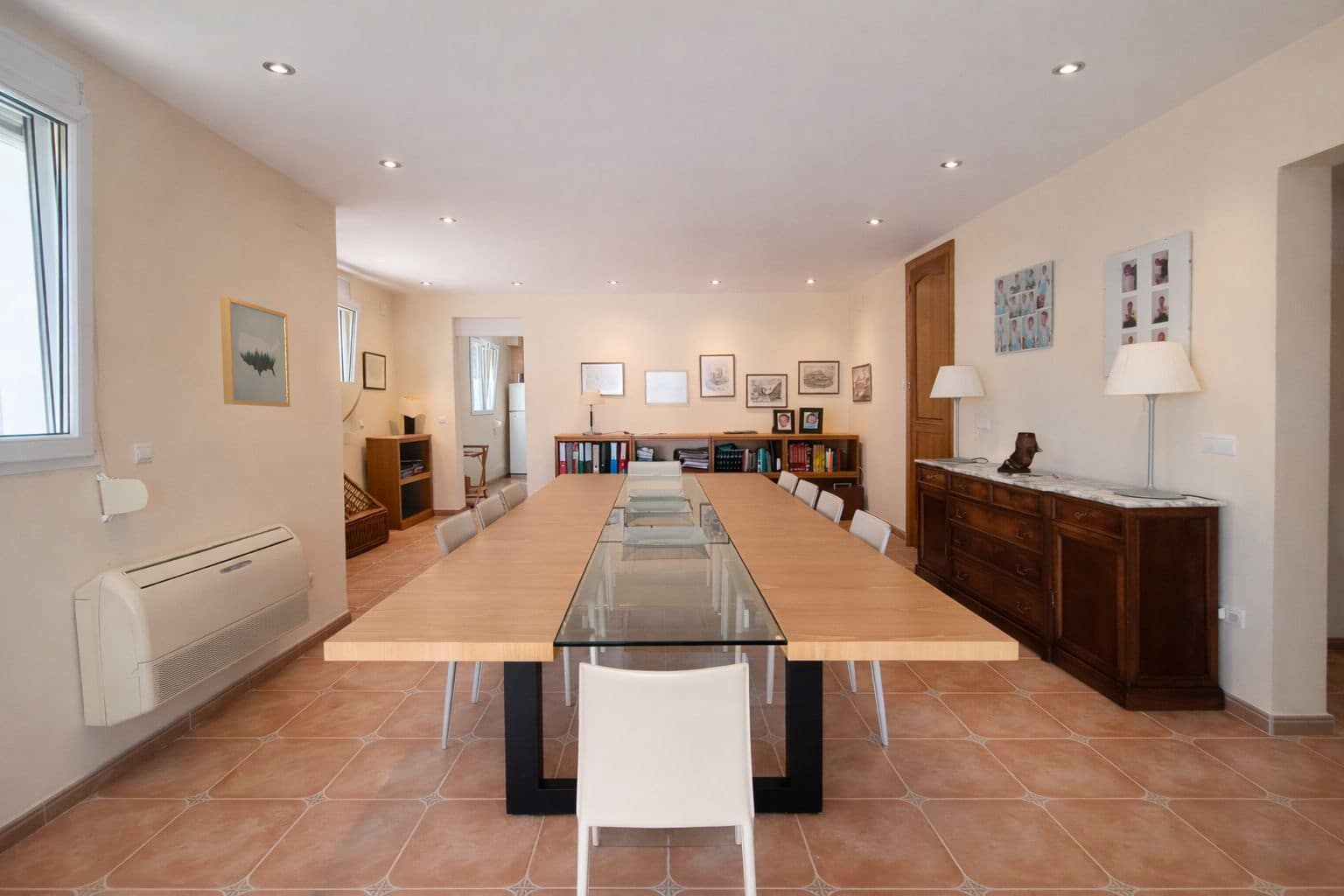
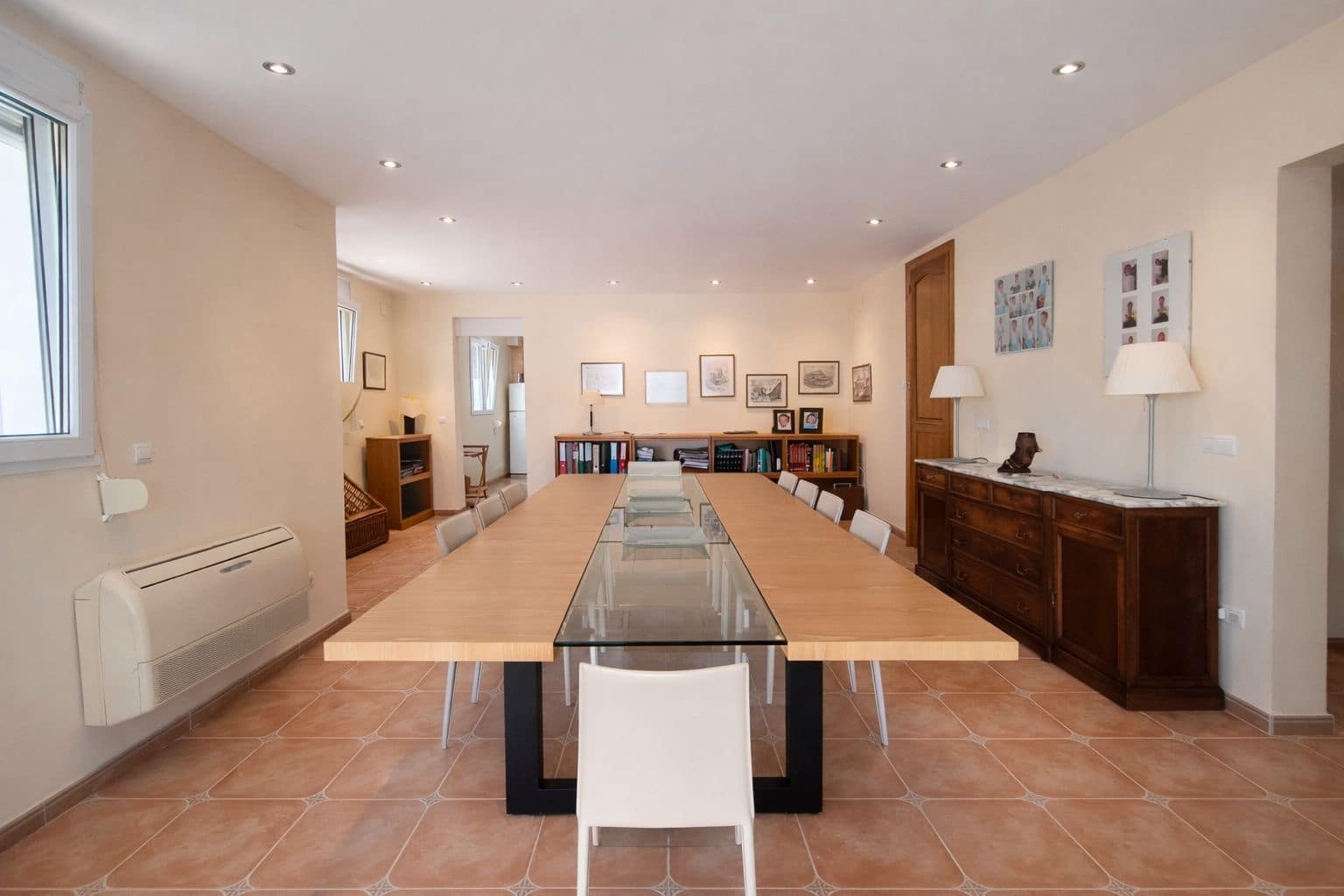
- wall art (257, 355)
